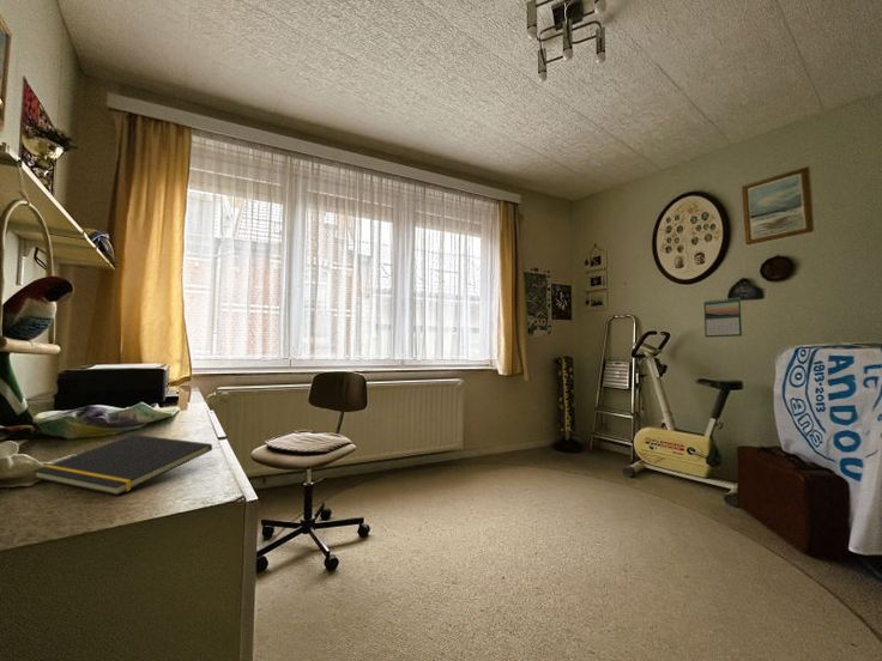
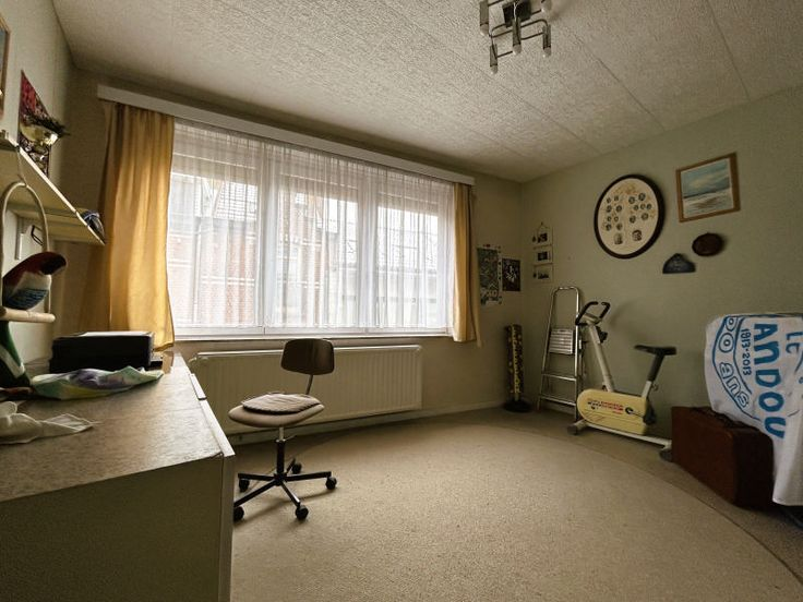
- notepad (127, 460)
- calendar (721, 317)
